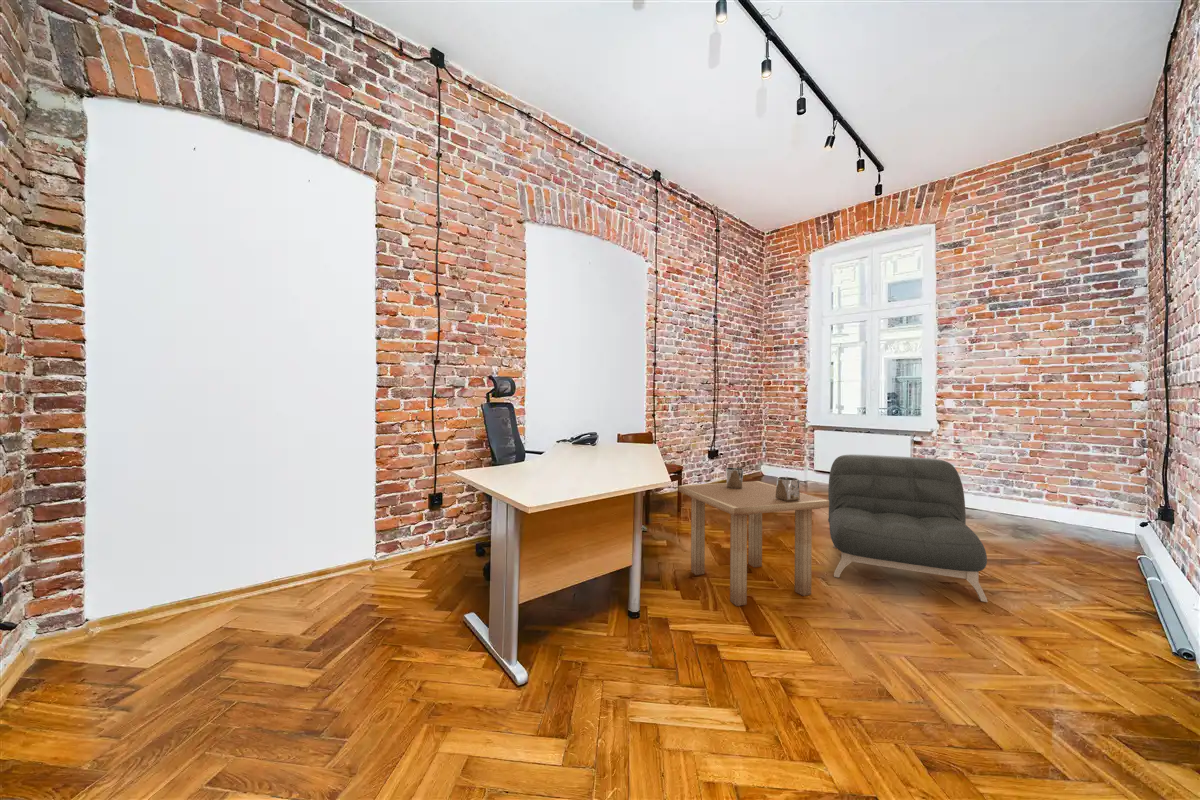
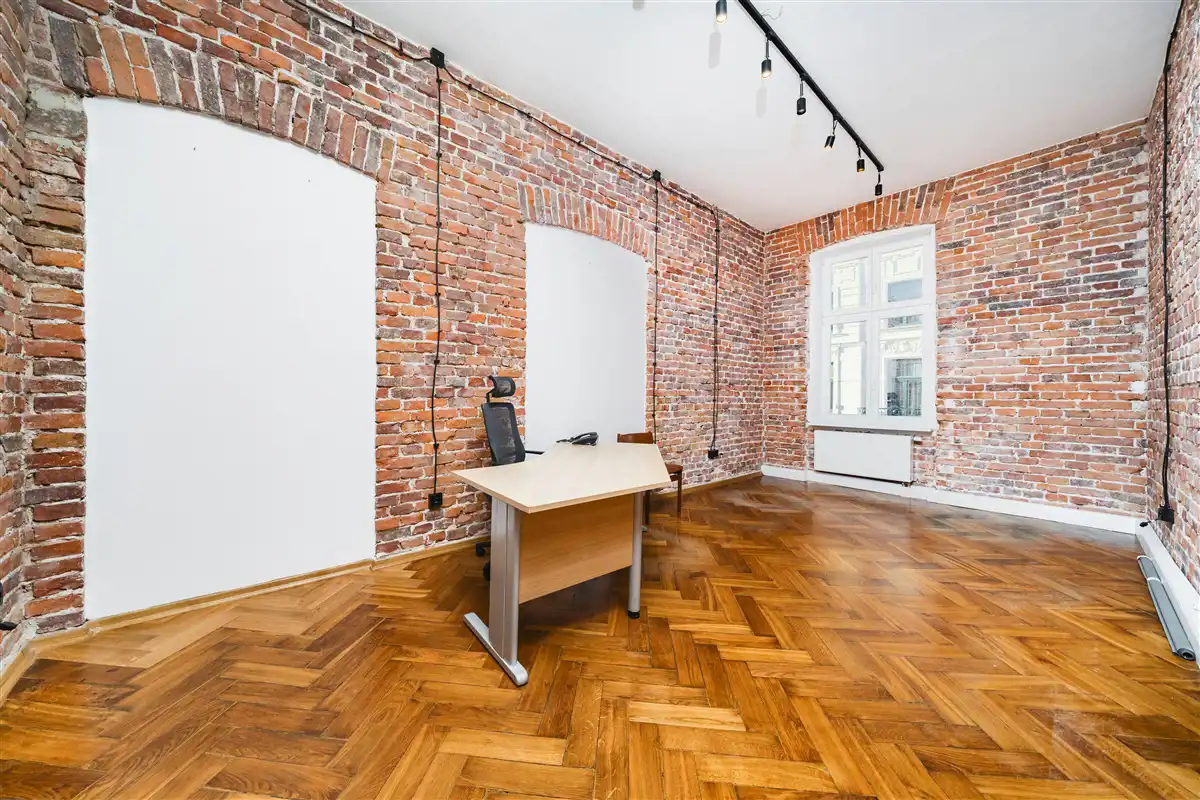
- side table (748, 527)
- armchair (897, 515)
